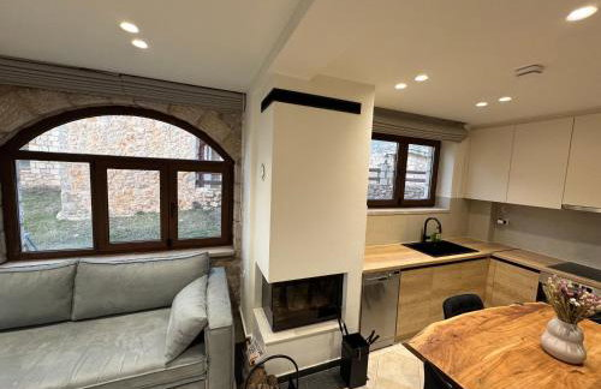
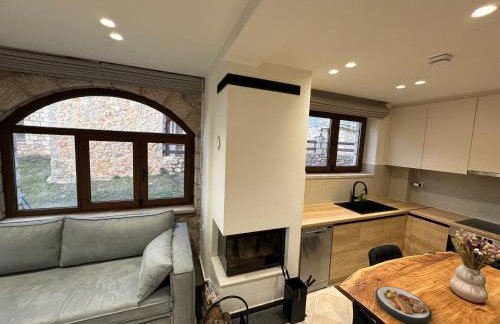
+ plate (402, 301)
